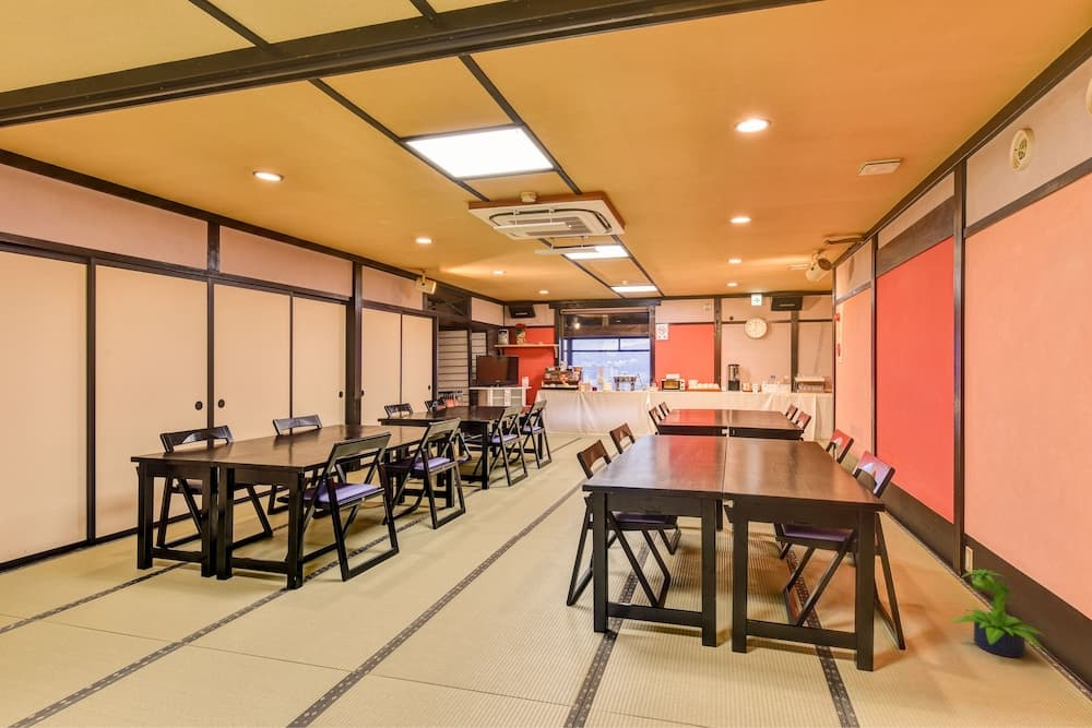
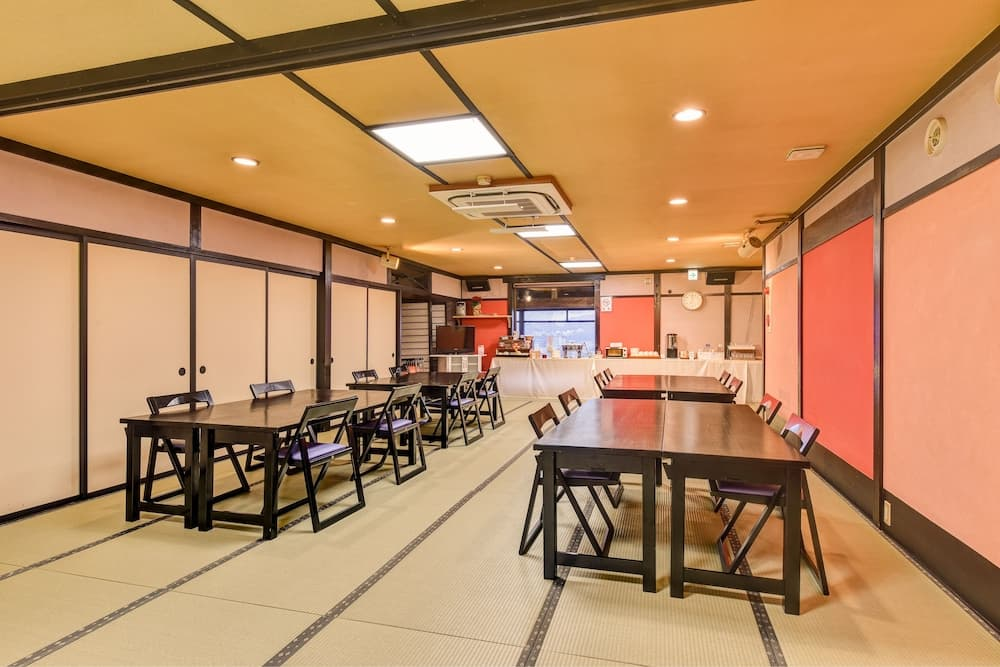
- potted plant (998, 608)
